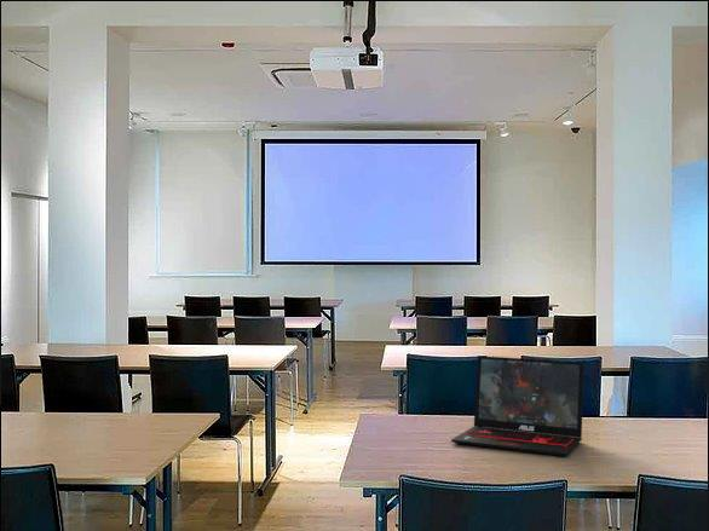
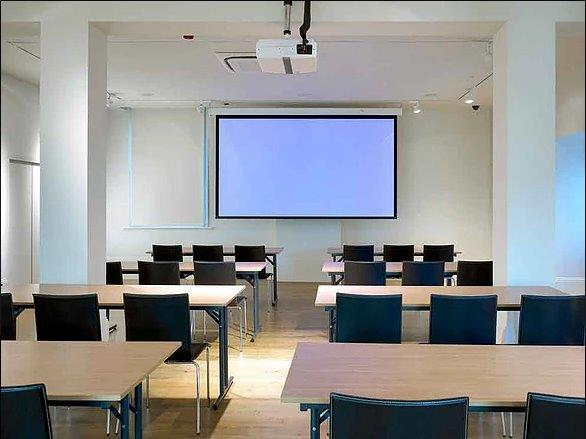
- laptop (518, 402)
